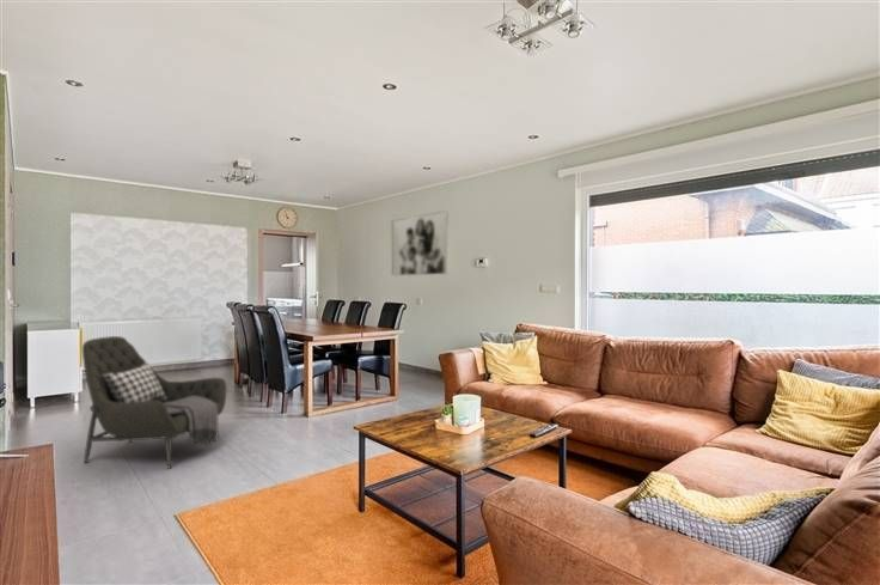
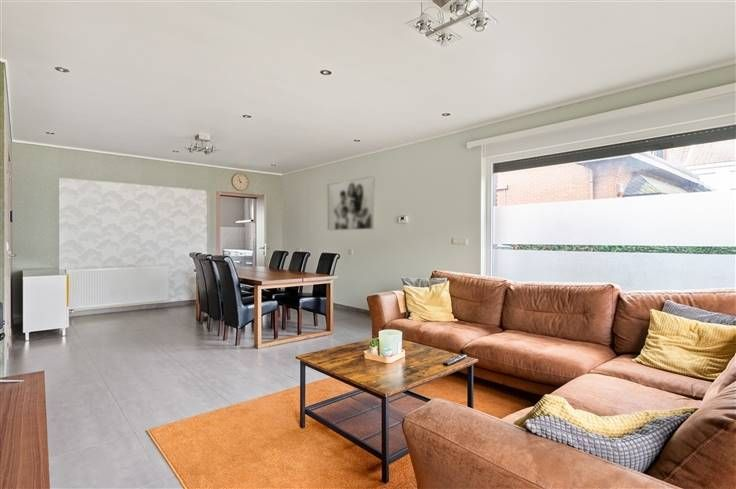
- armchair (157, 395)
